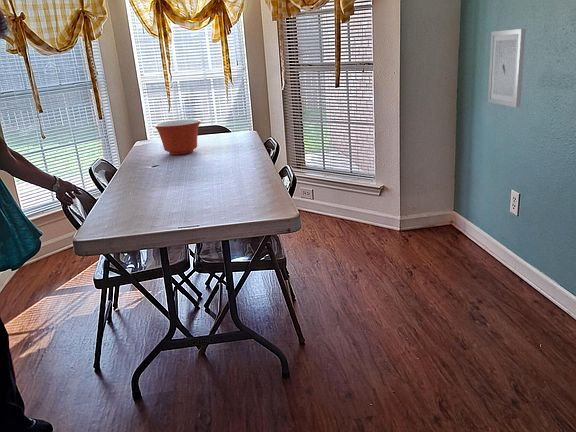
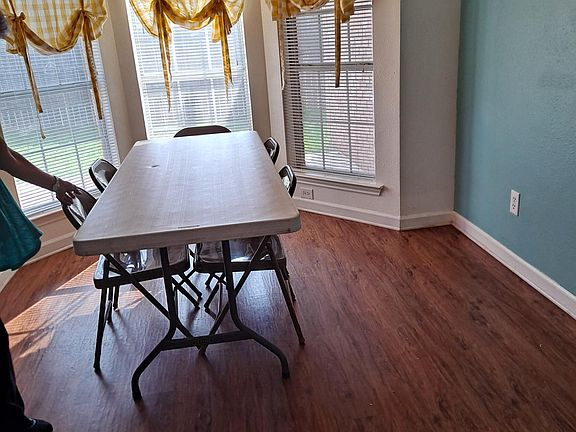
- mixing bowl (179, 137)
- wall art (505, 68)
